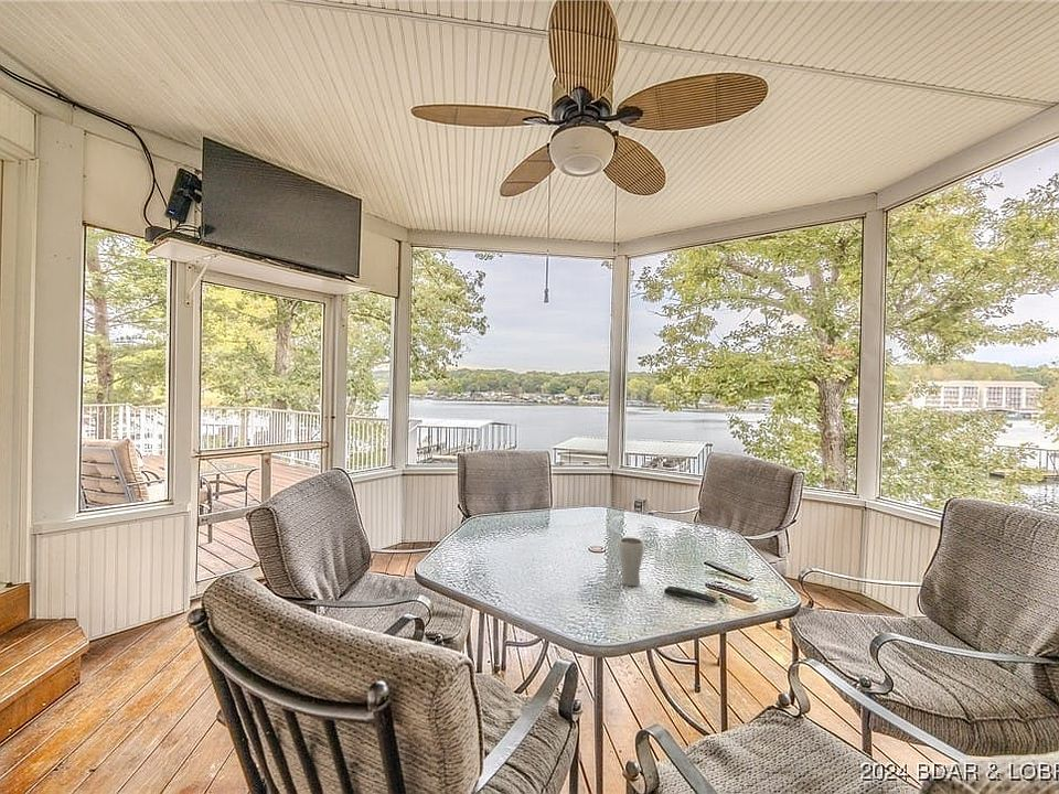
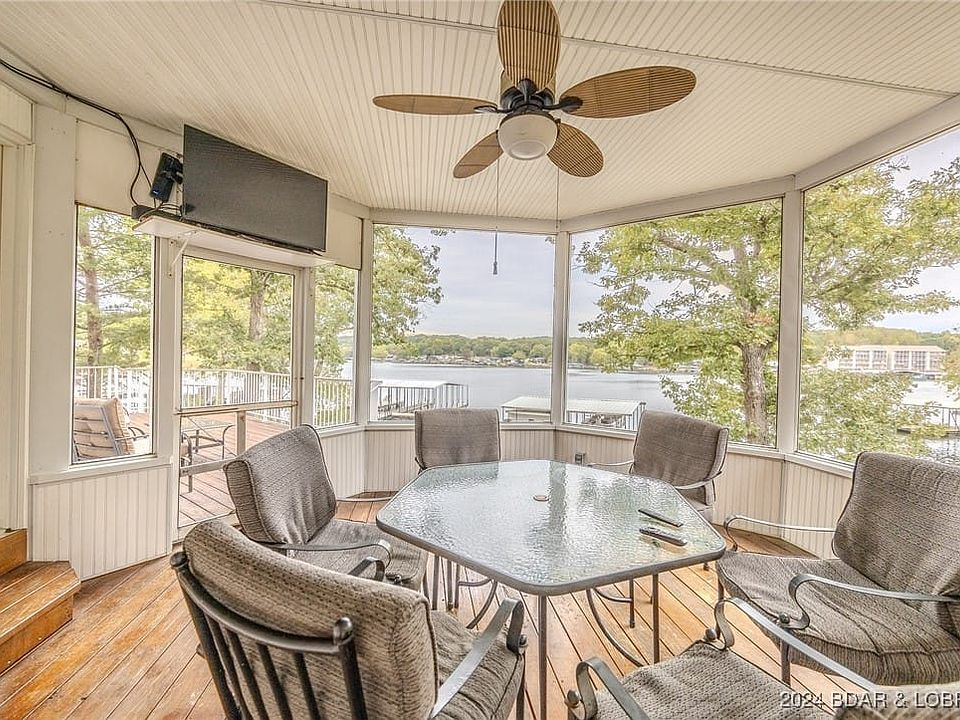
- drinking glass (630, 561)
- remote control (691, 594)
